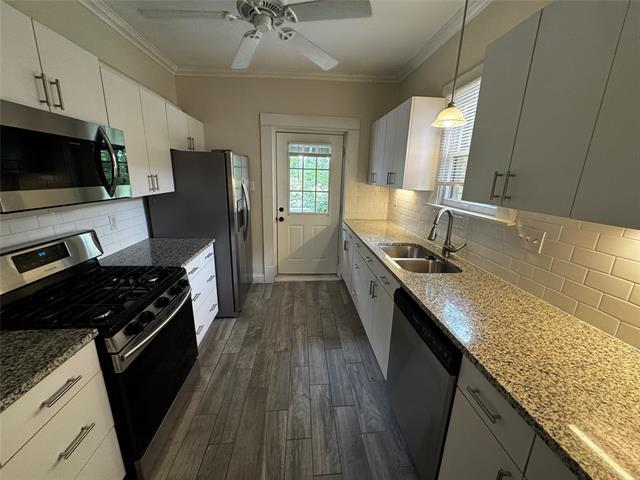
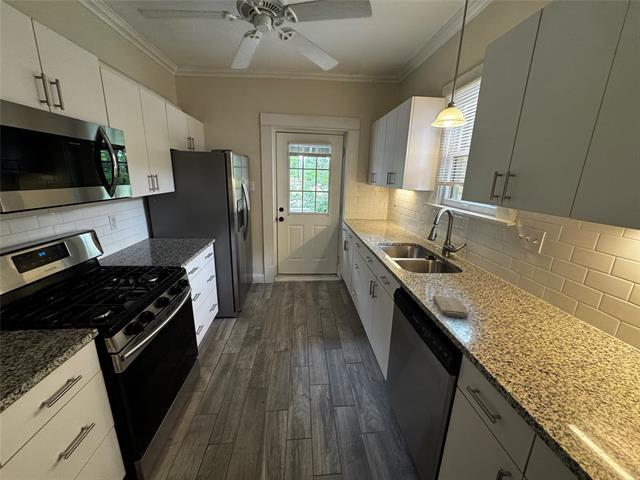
+ washcloth (450, 305)
